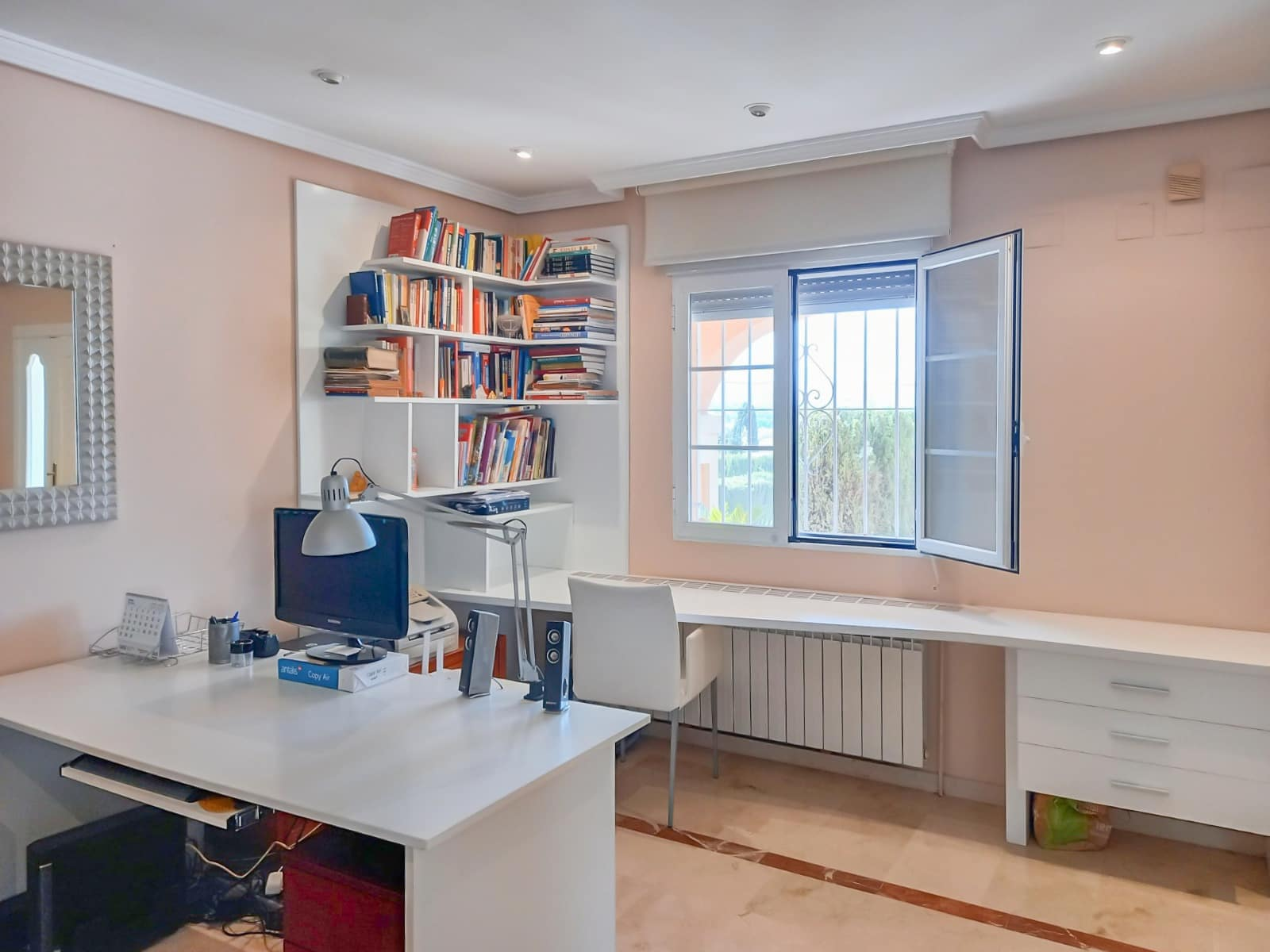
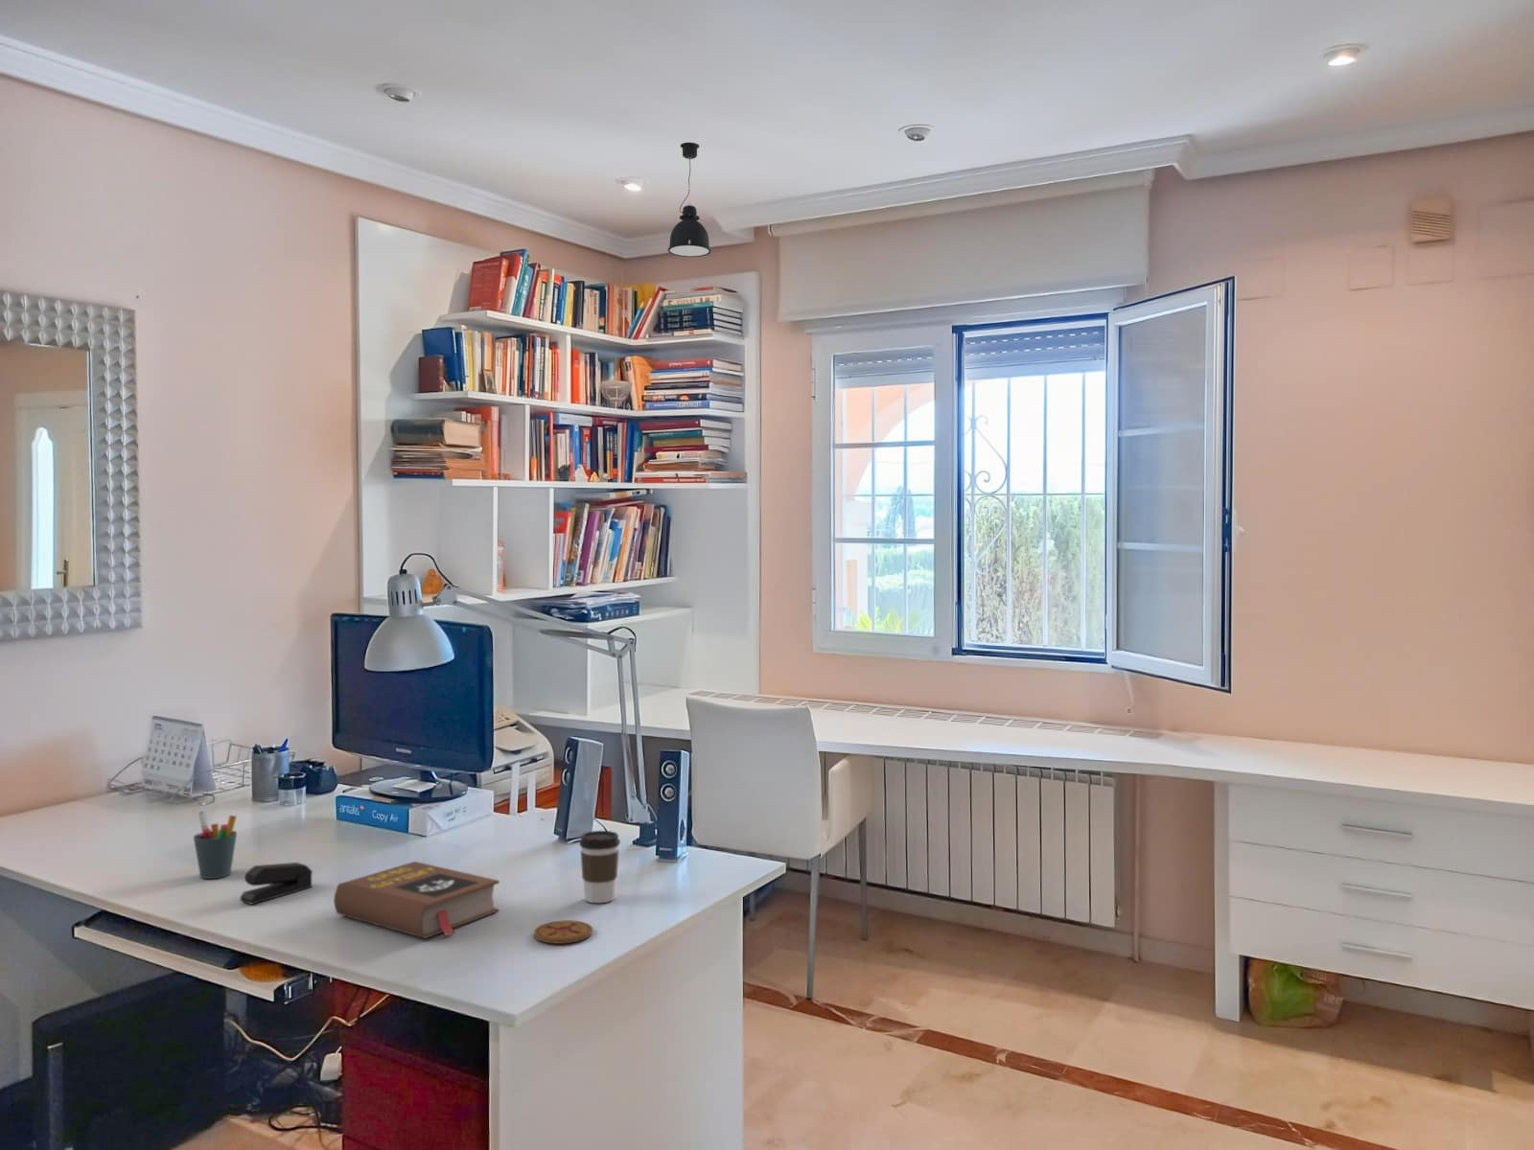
+ book (420, 899)
+ pen holder (216, 843)
+ coffee cup (599, 866)
+ pendant light (686, 197)
+ coaster (563, 931)
+ stapler (277, 878)
